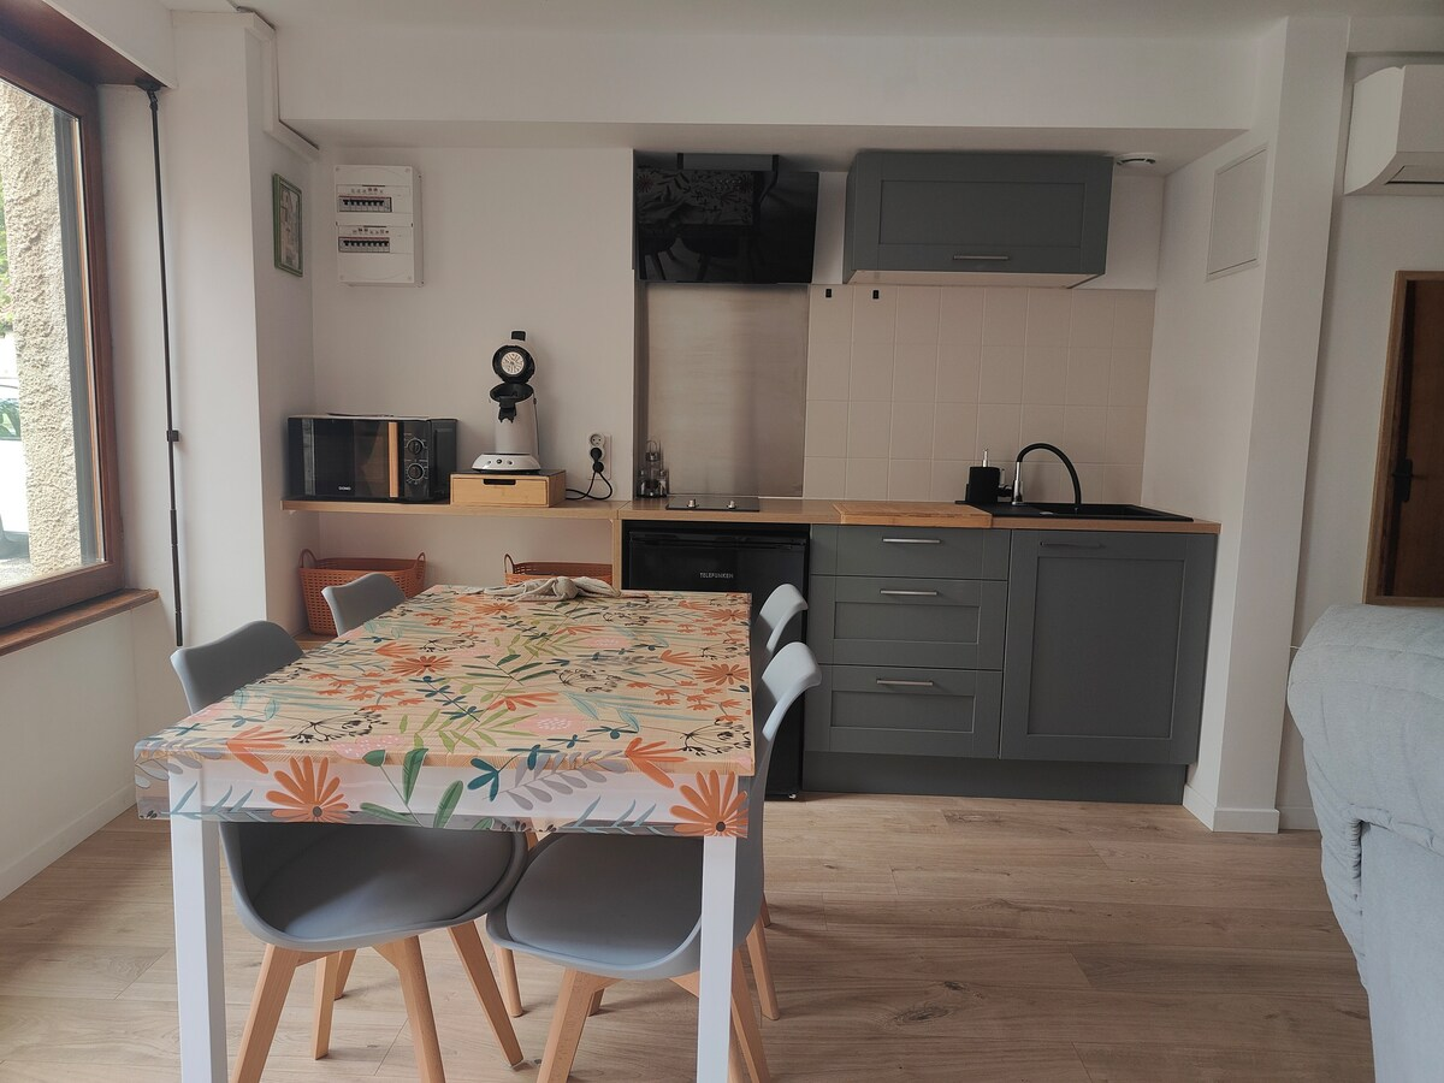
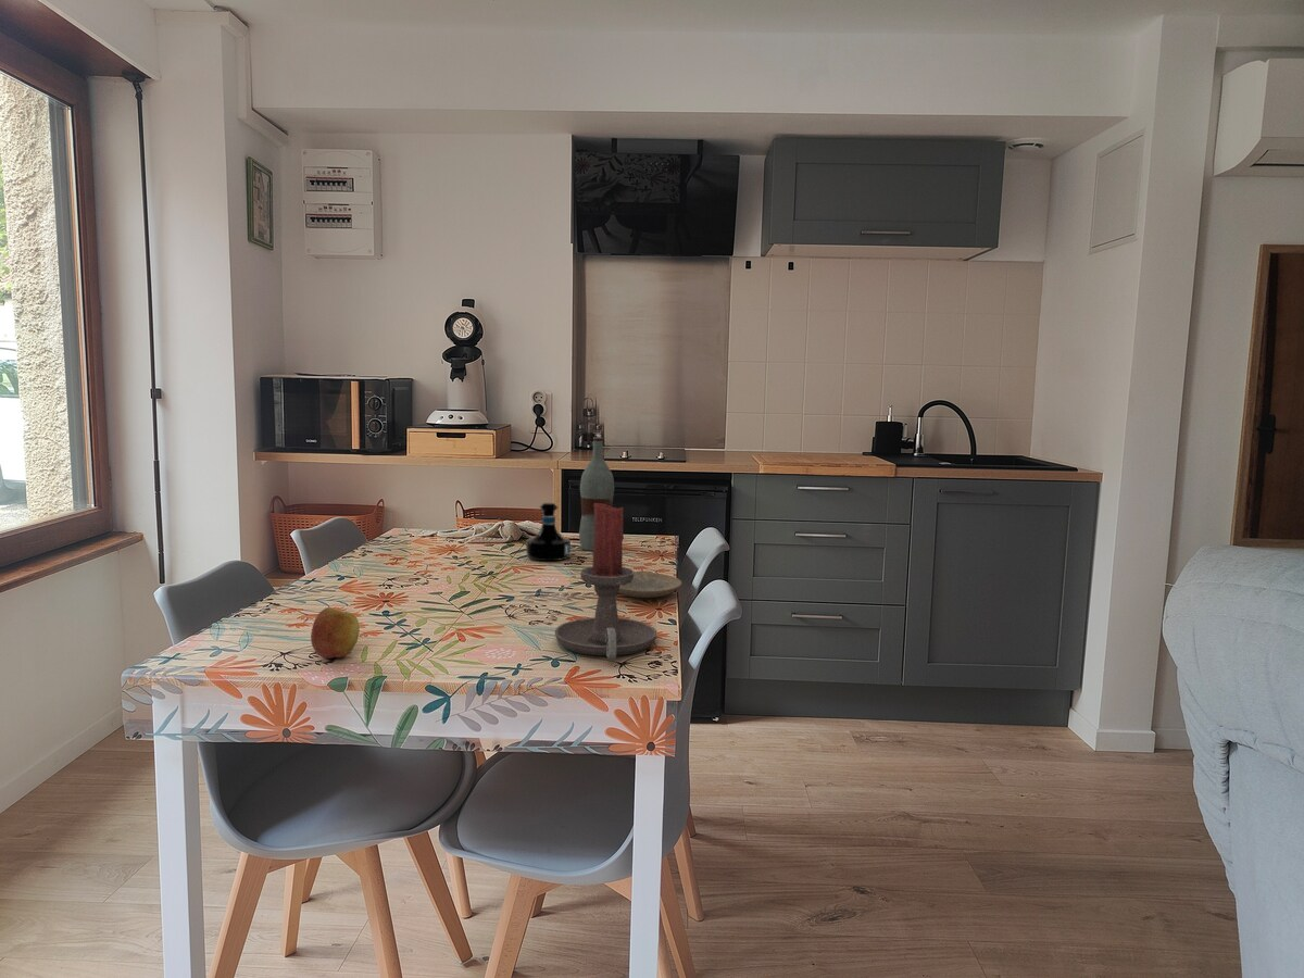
+ plate (642, 587)
+ candle holder (607, 576)
+ tequila bottle (548, 529)
+ apple (335, 631)
+ bottle (597, 492)
